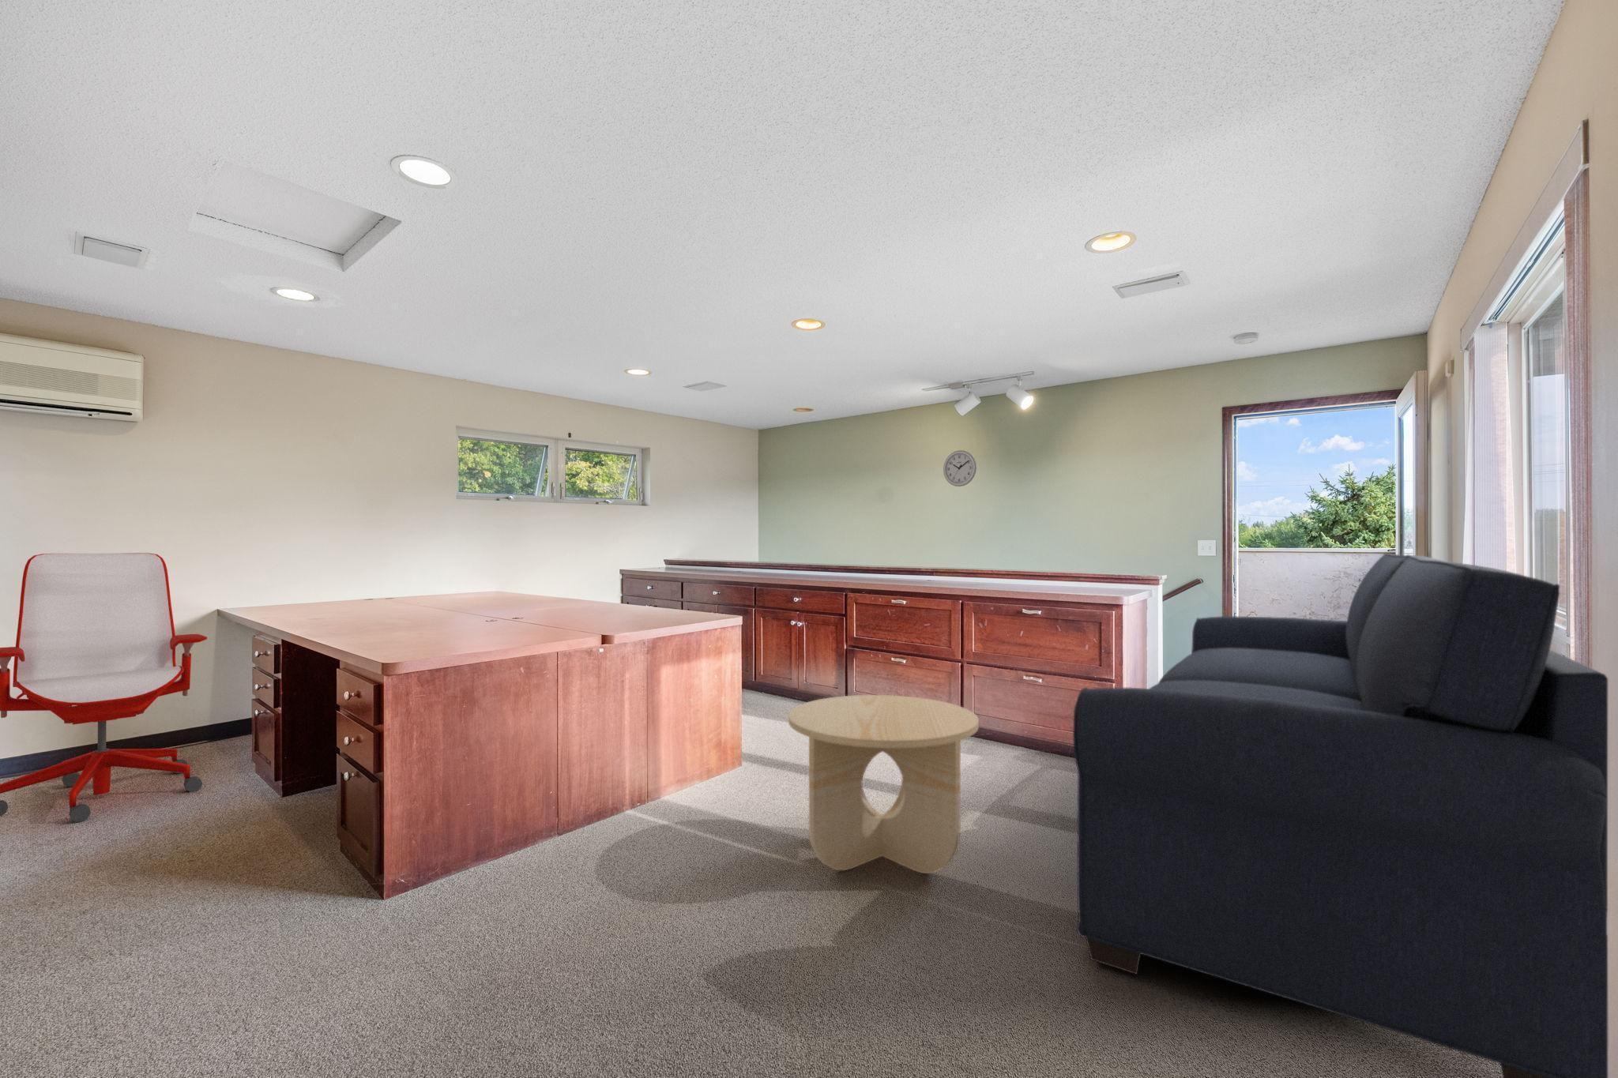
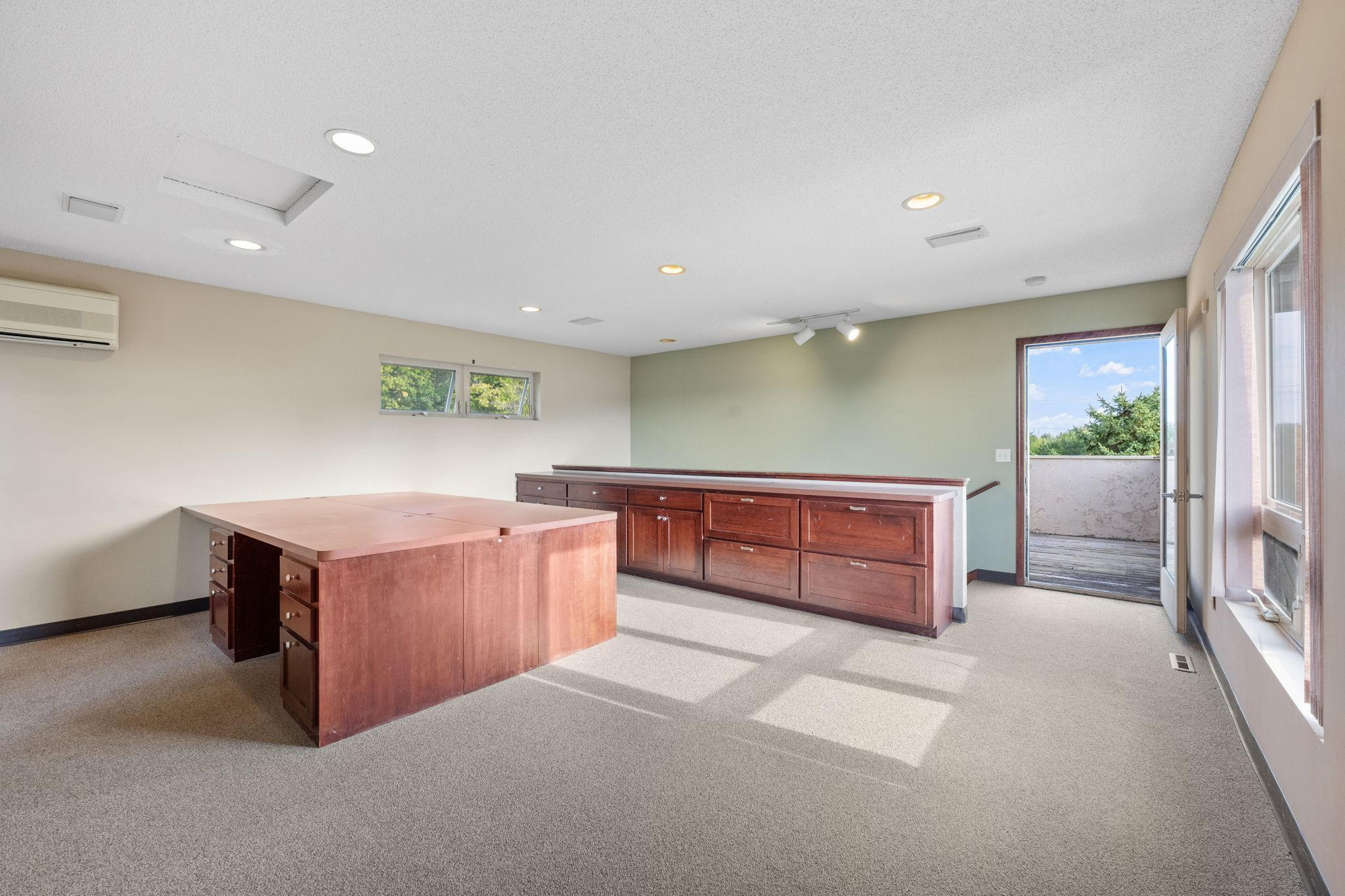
- office chair (102, 675)
- sofa (1303, 704)
- wall clock (959, 468)
- side table (900, 789)
